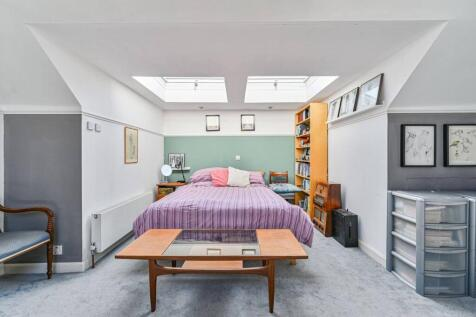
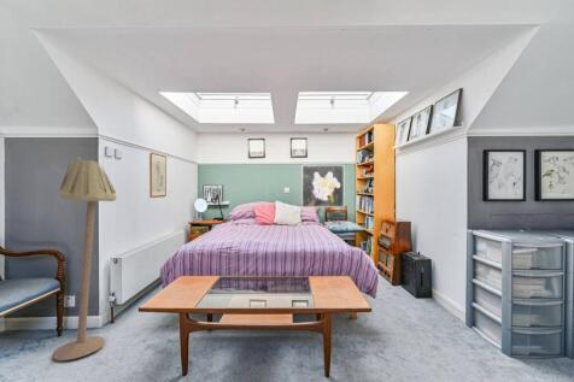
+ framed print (322, 186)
+ floor lamp (87, 249)
